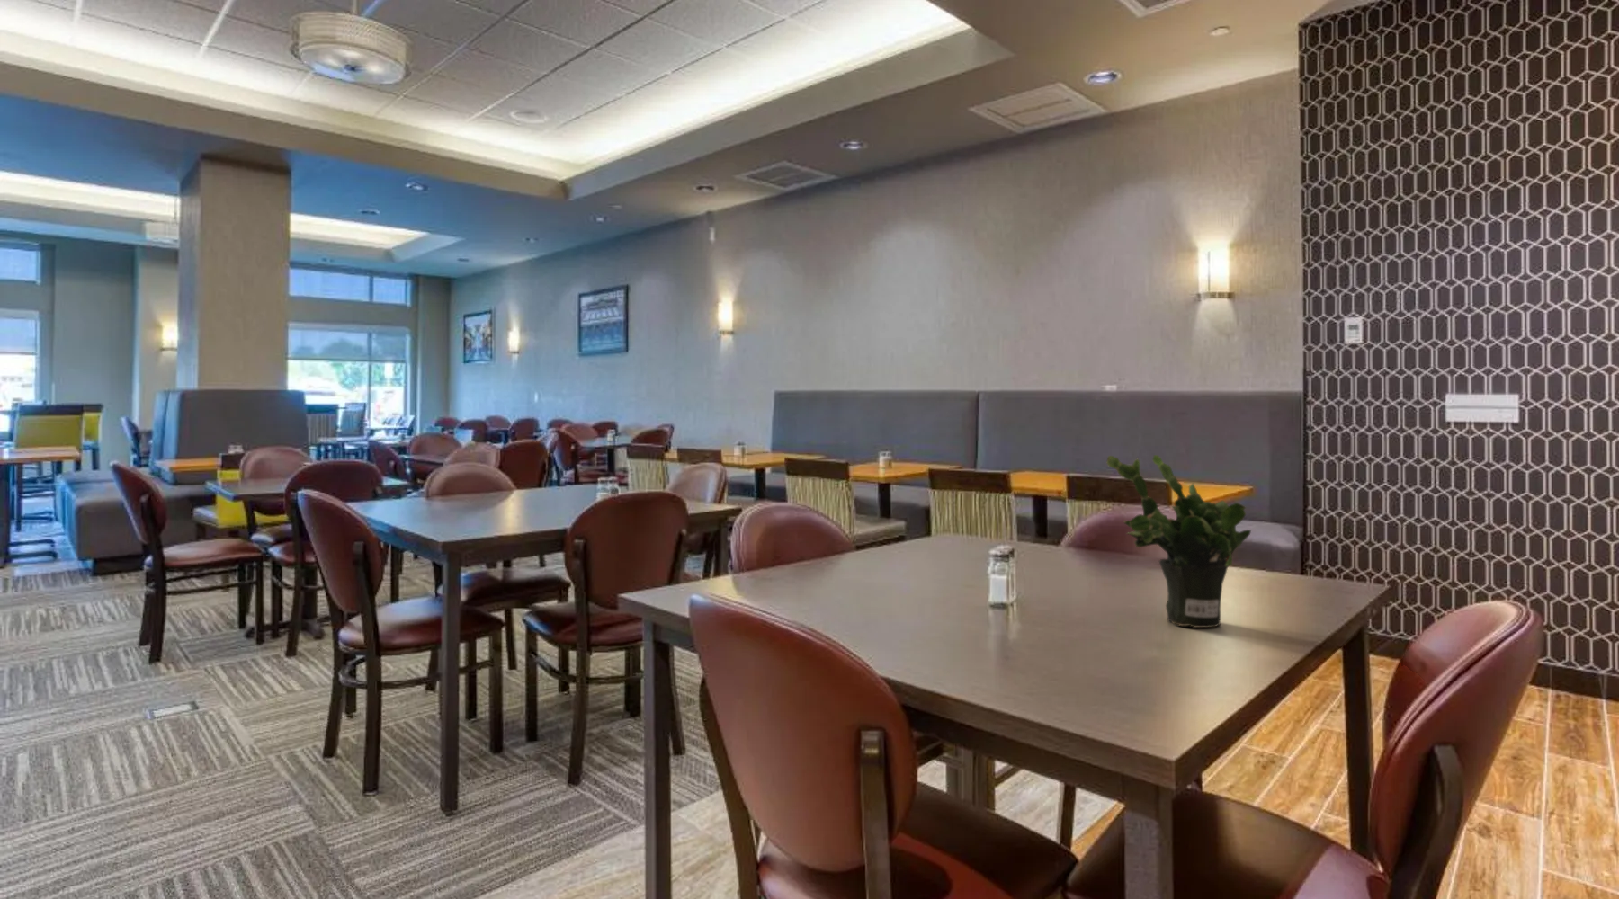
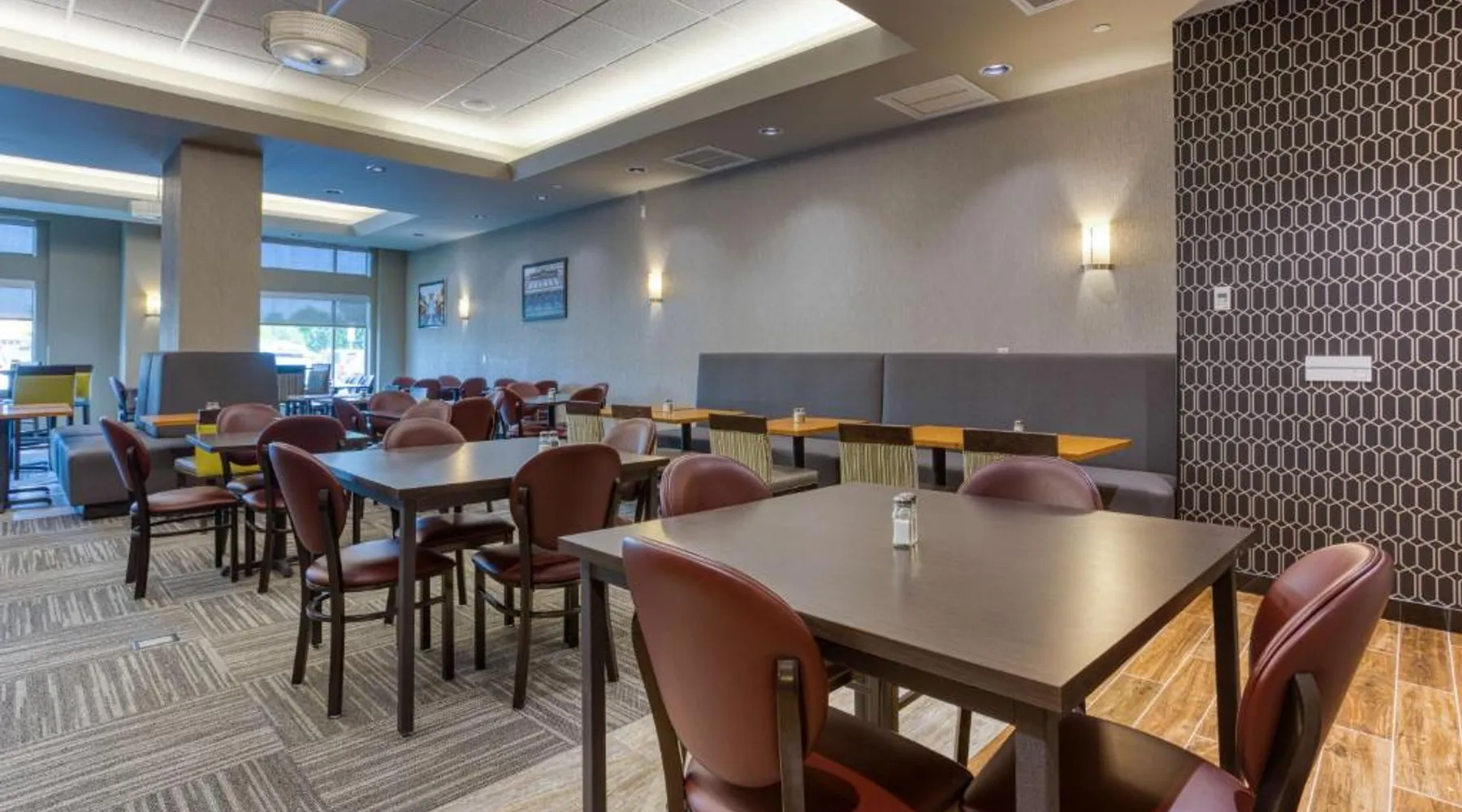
- potted plant (1168, 538)
